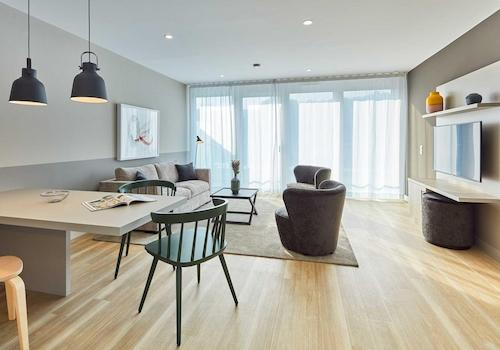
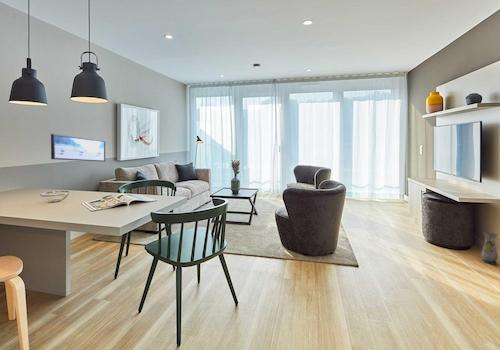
+ wall art (81, 149)
+ vase (489, 247)
